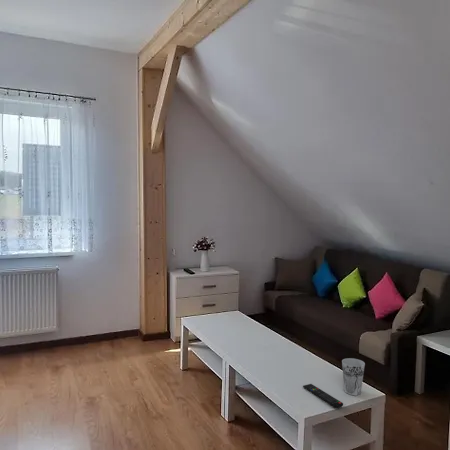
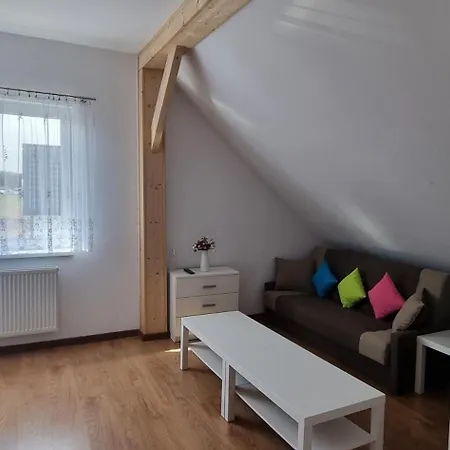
- cup (352, 376)
- remote control (322, 395)
